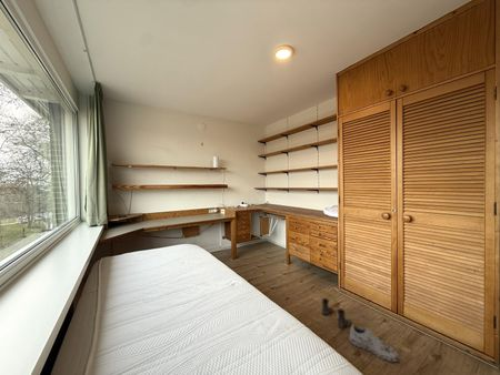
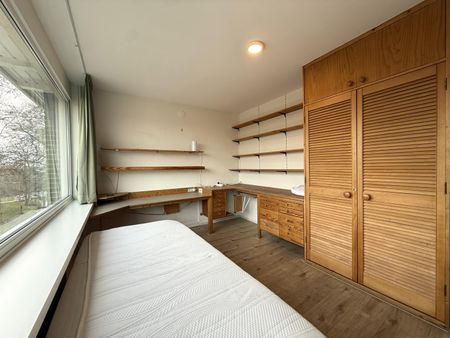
- boots (338, 311)
- shoe (372, 339)
